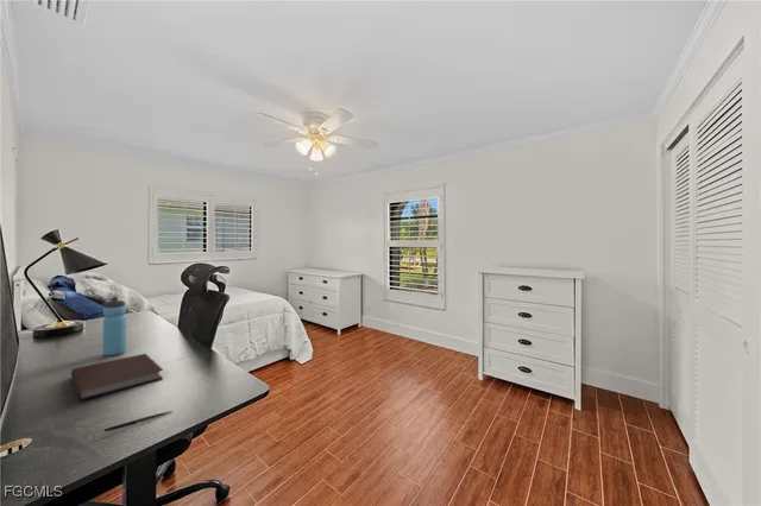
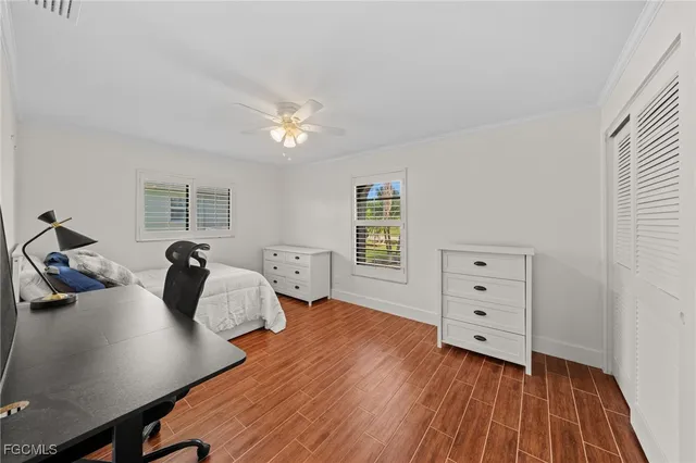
- notebook (117, 373)
- water bottle (114, 324)
- pen (140, 419)
